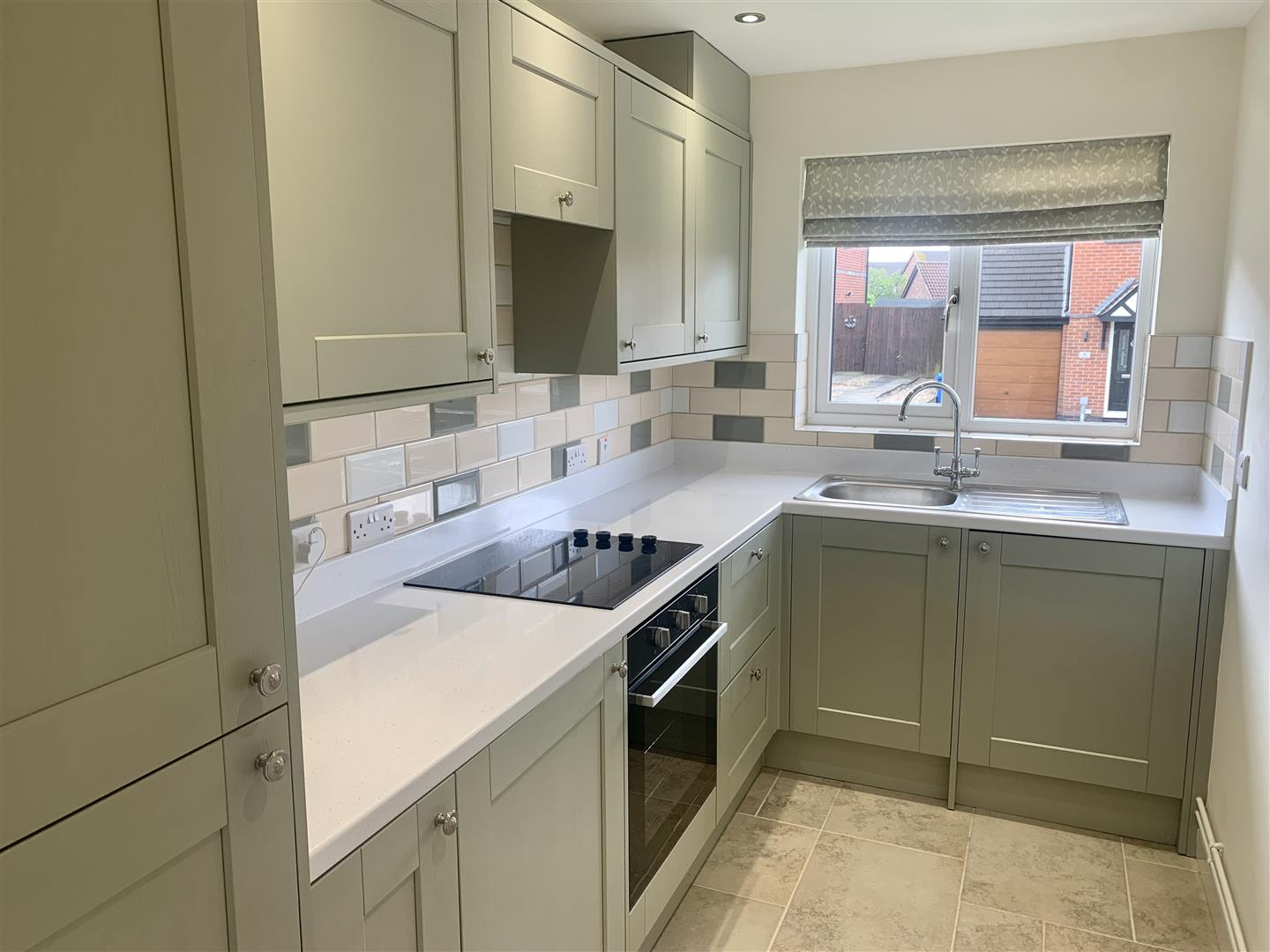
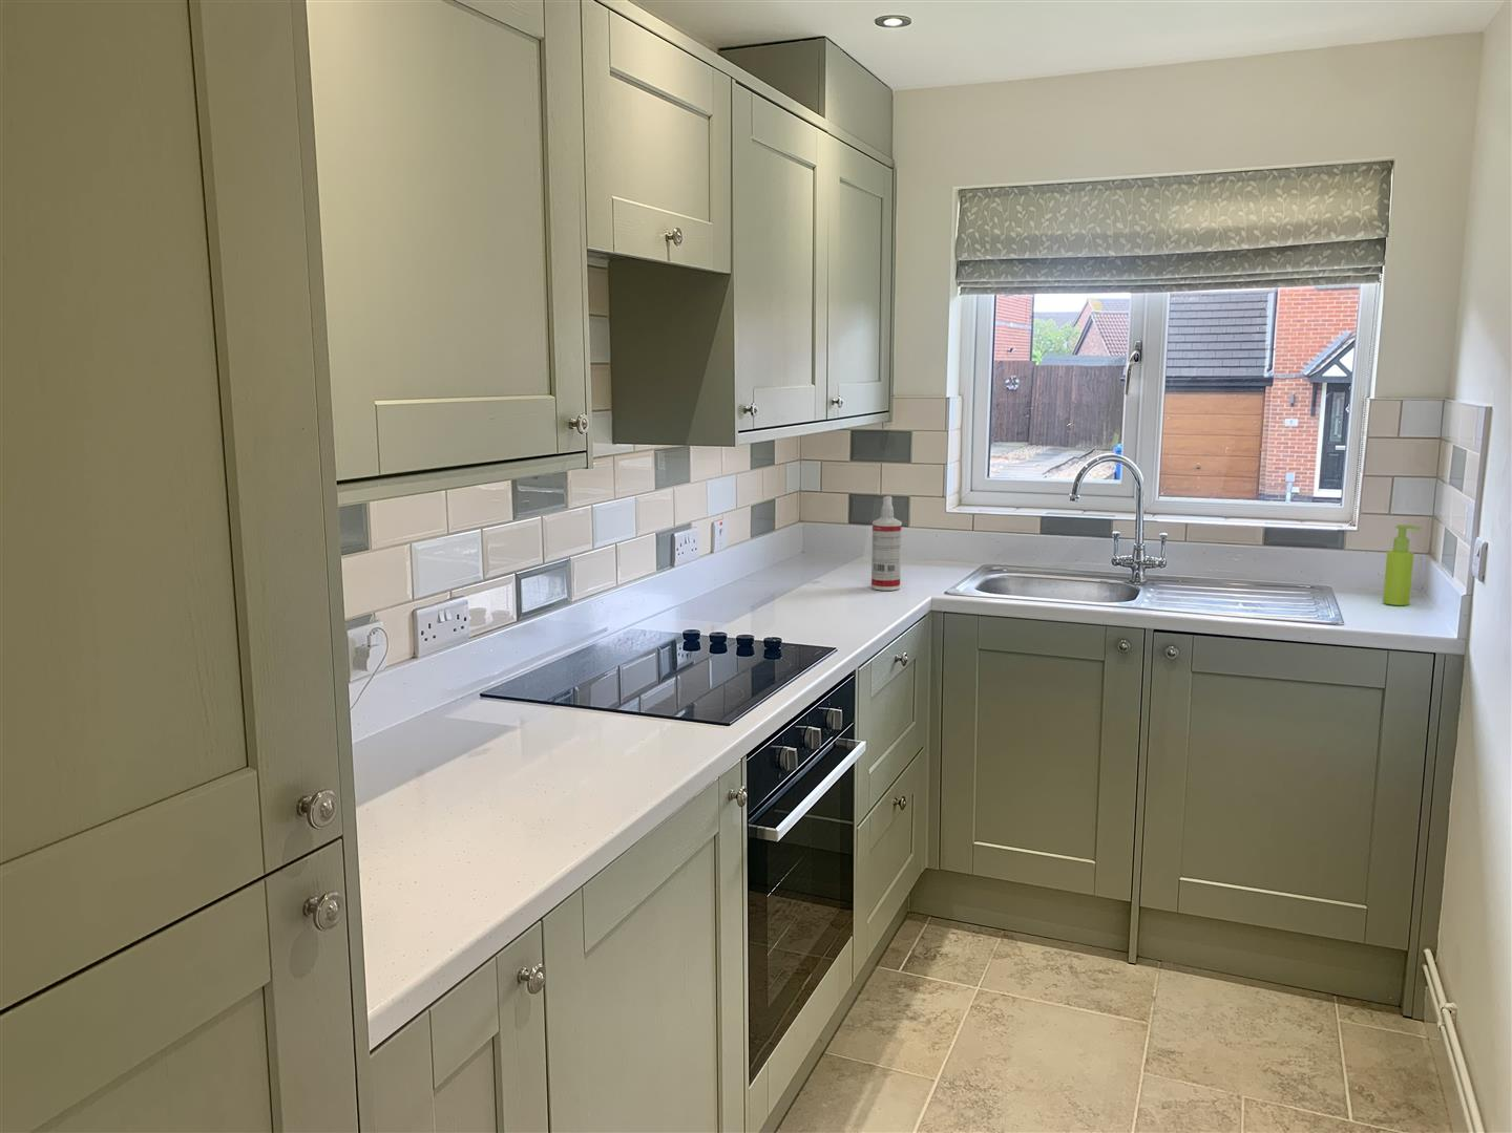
+ soap dispenser (1401, 564)
+ spray bottle (886, 543)
